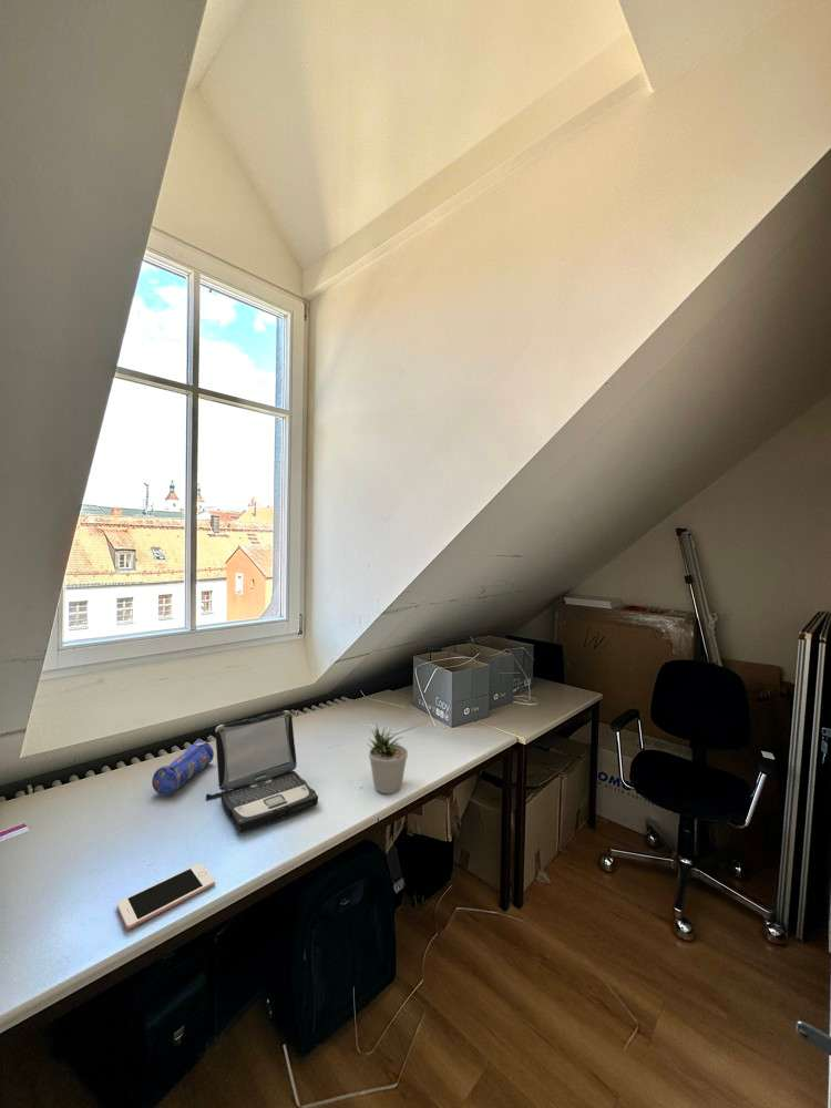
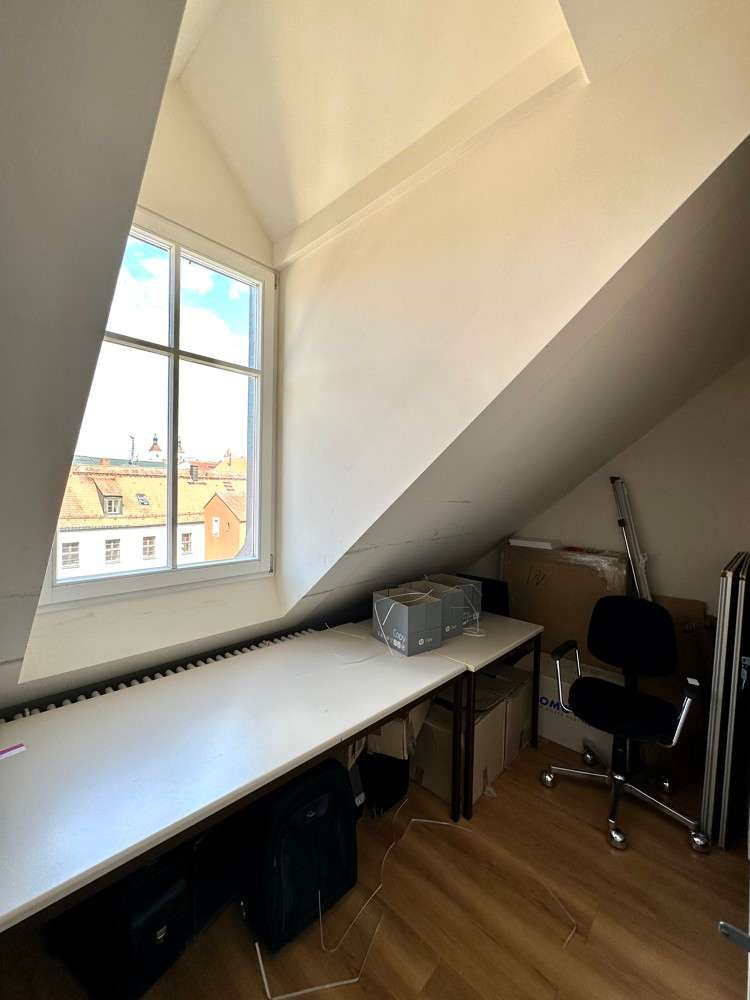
- cell phone (167, 893)
- laptop (264, 763)
- pencil case (185, 765)
- potted plant (387, 756)
